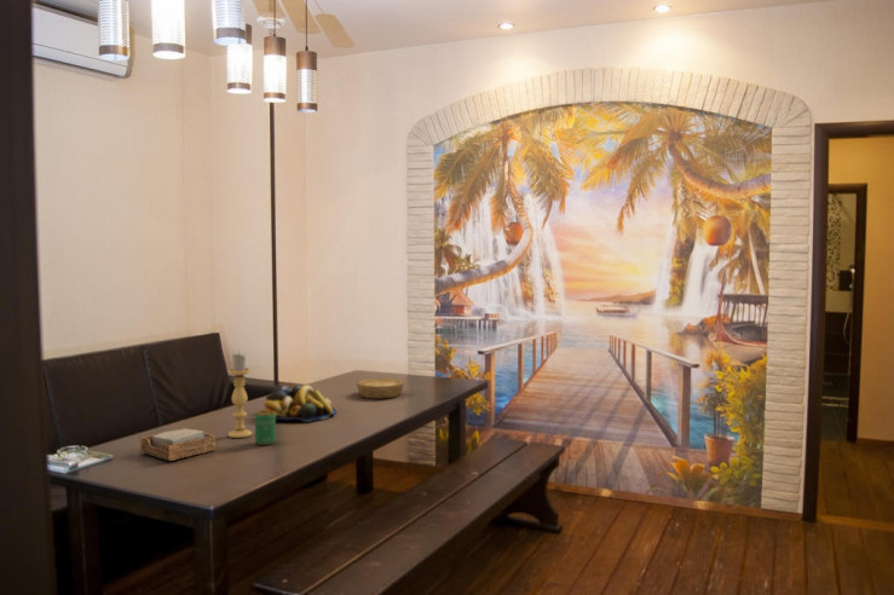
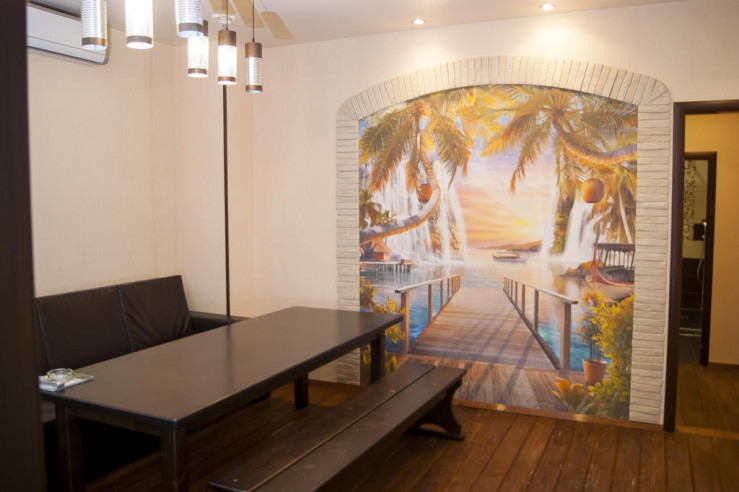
- napkin holder (178, 441)
- fruit bowl (299, 399)
- candle holder (238, 393)
- beverage can (265, 427)
- bowl (380, 388)
